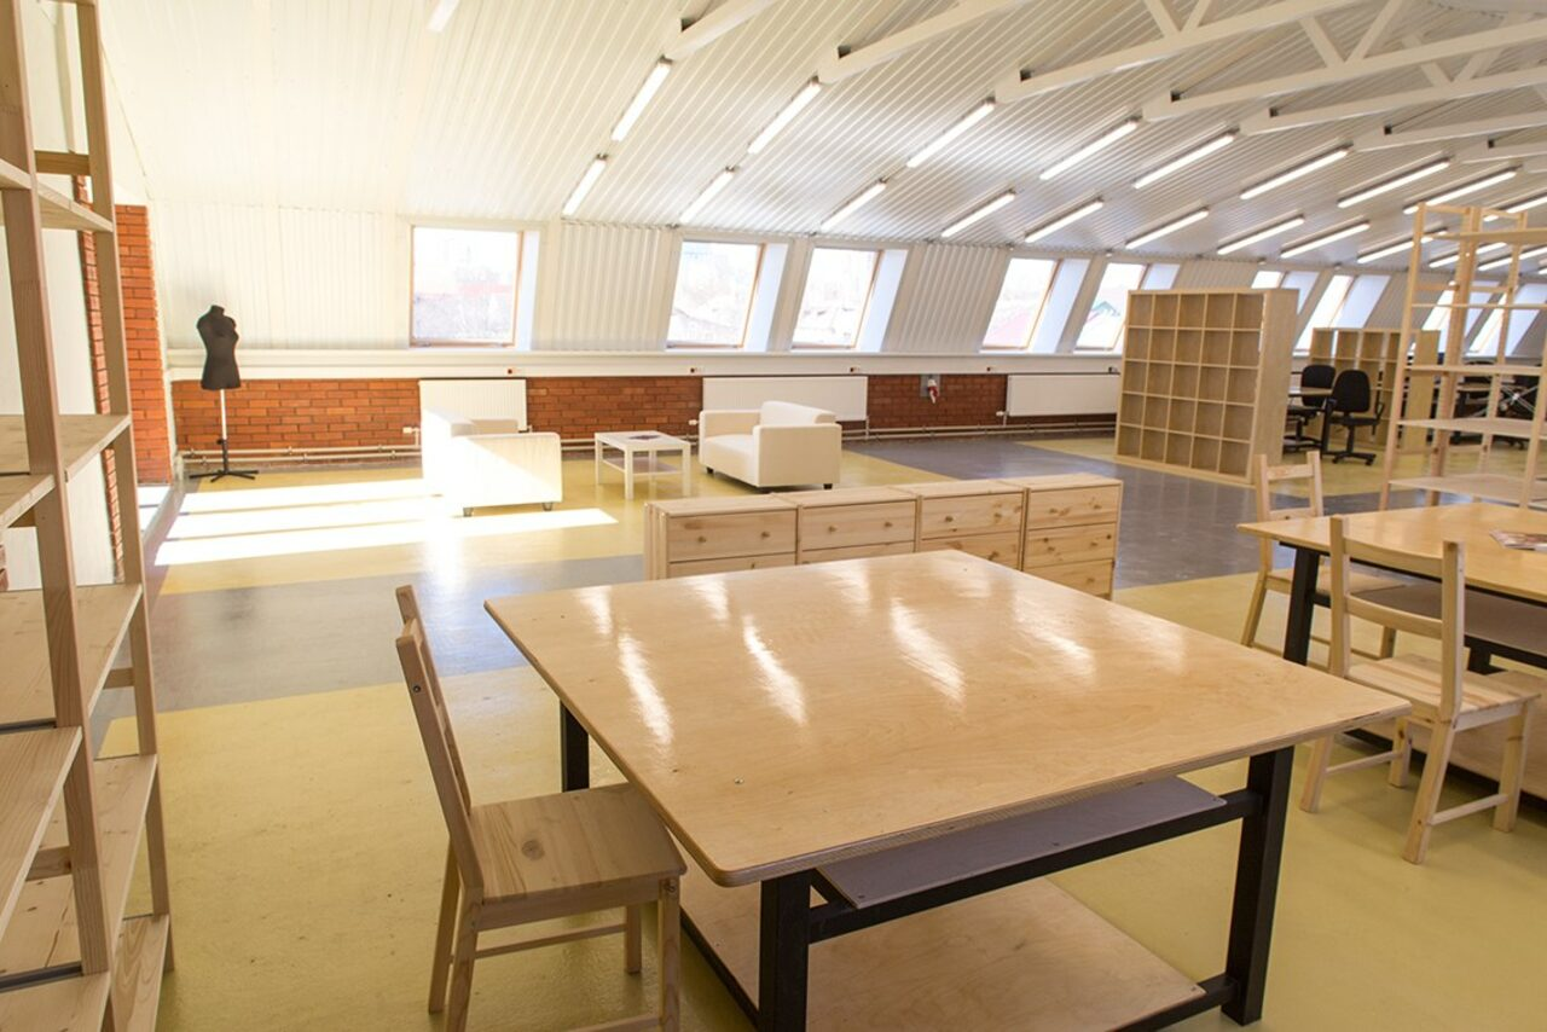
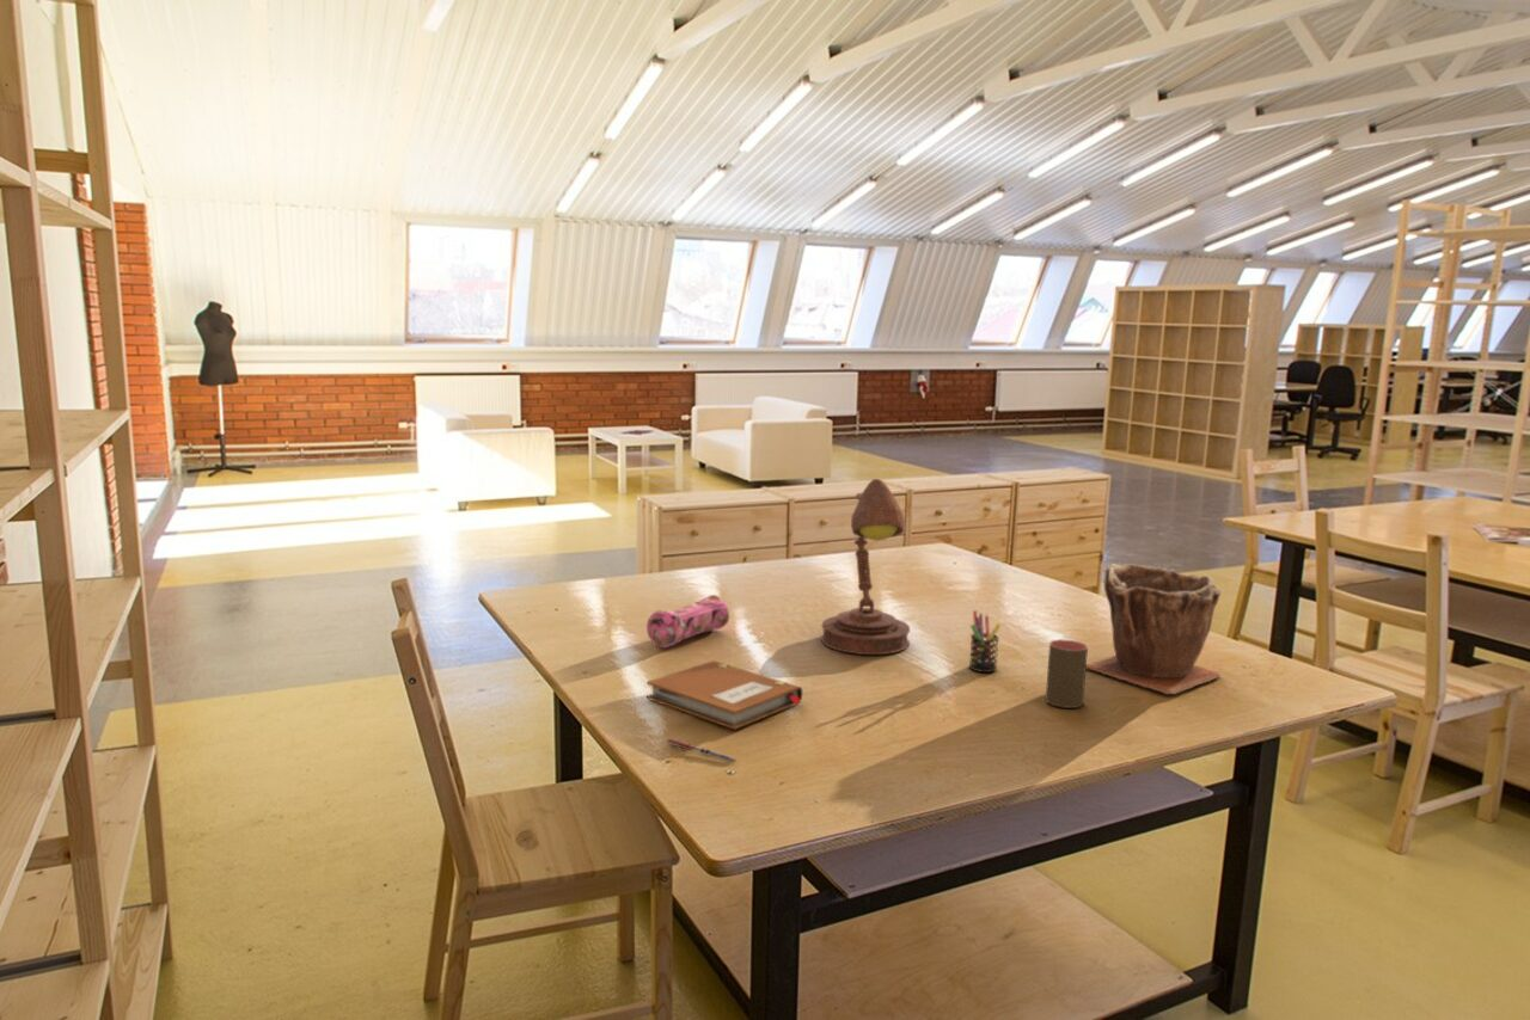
+ desk lamp (868, 560)
+ pencil case (688, 620)
+ cup (1066, 672)
+ notebook (727, 692)
+ pen holder (980, 640)
+ pen (700, 749)
+ plant pot (1156, 622)
